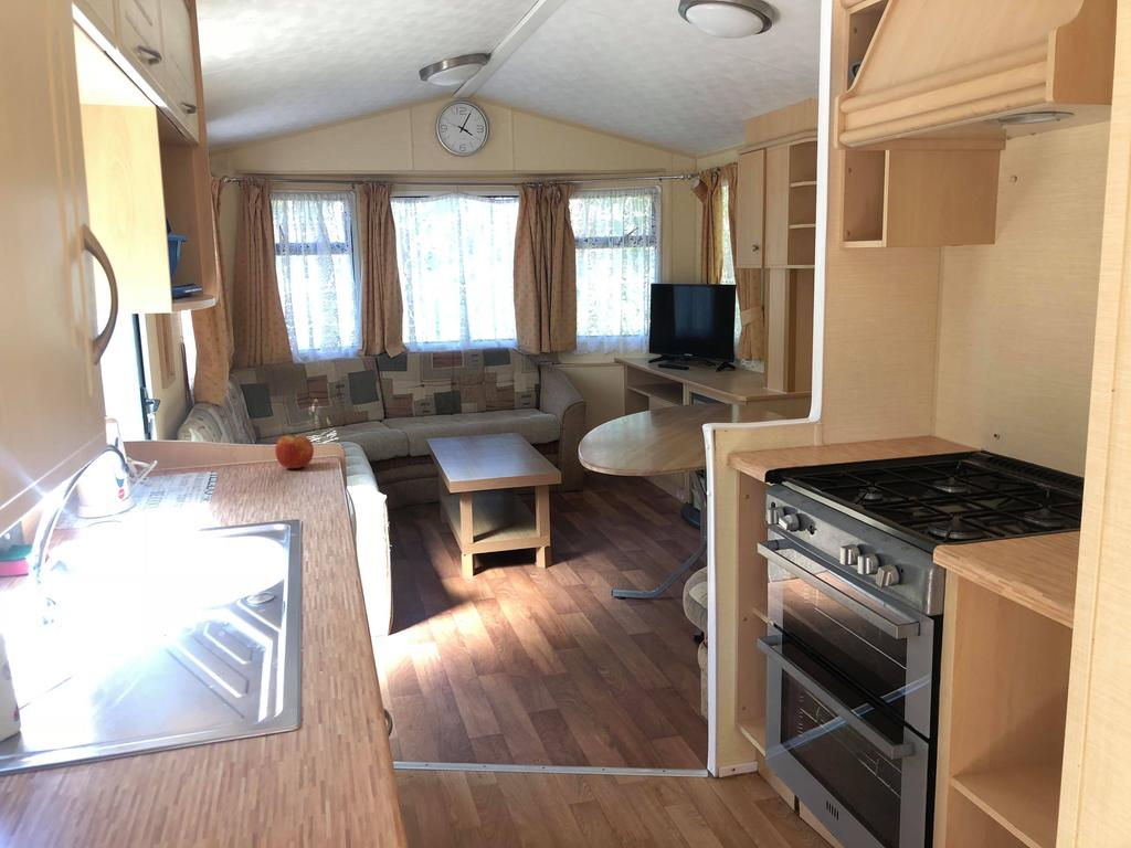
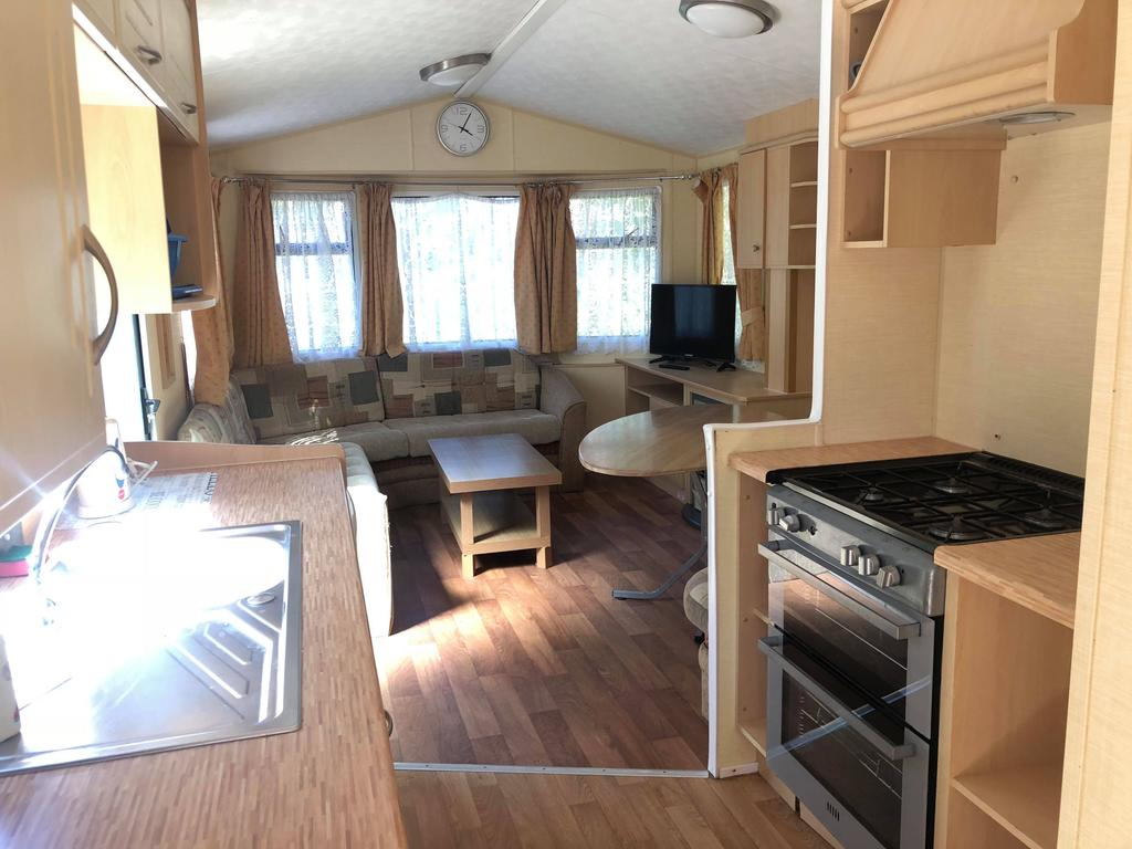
- apple (294, 449)
